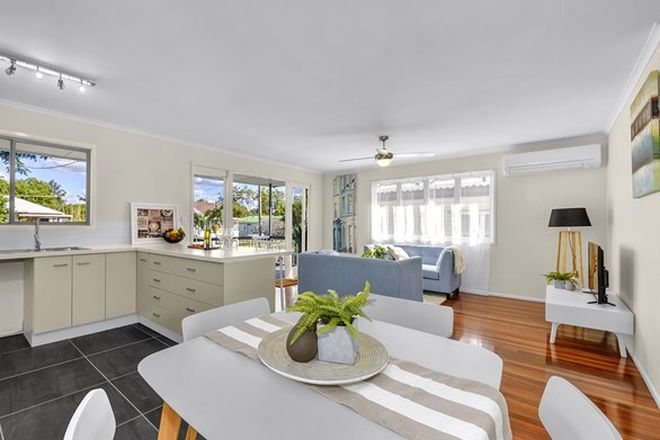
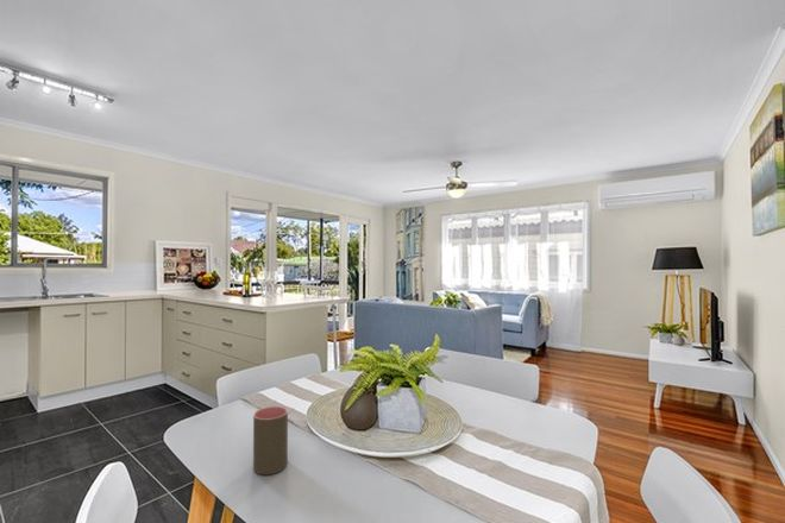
+ cup (270, 439)
